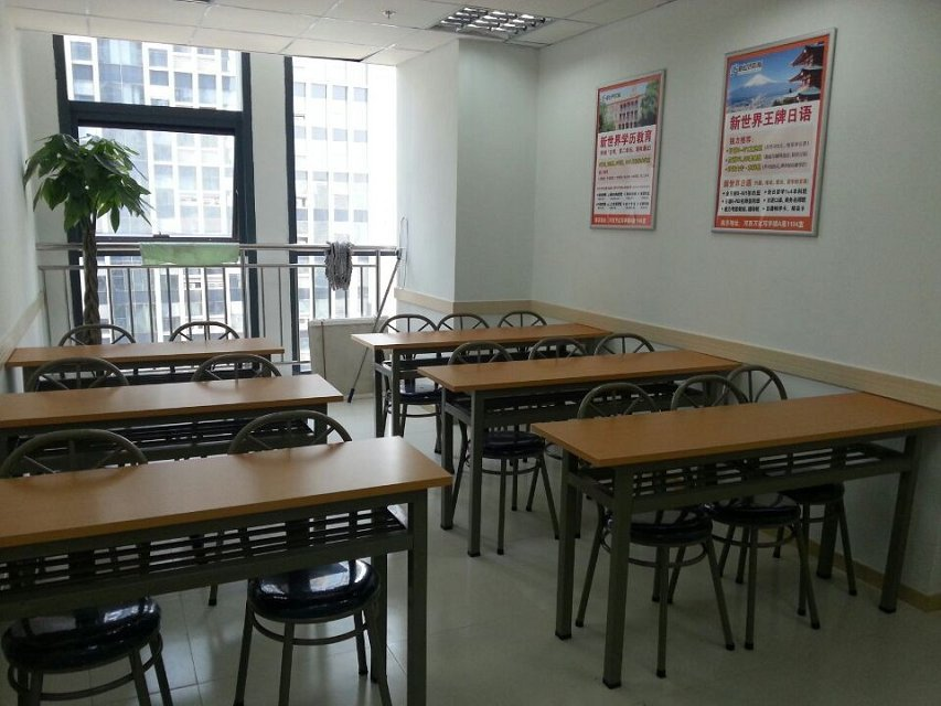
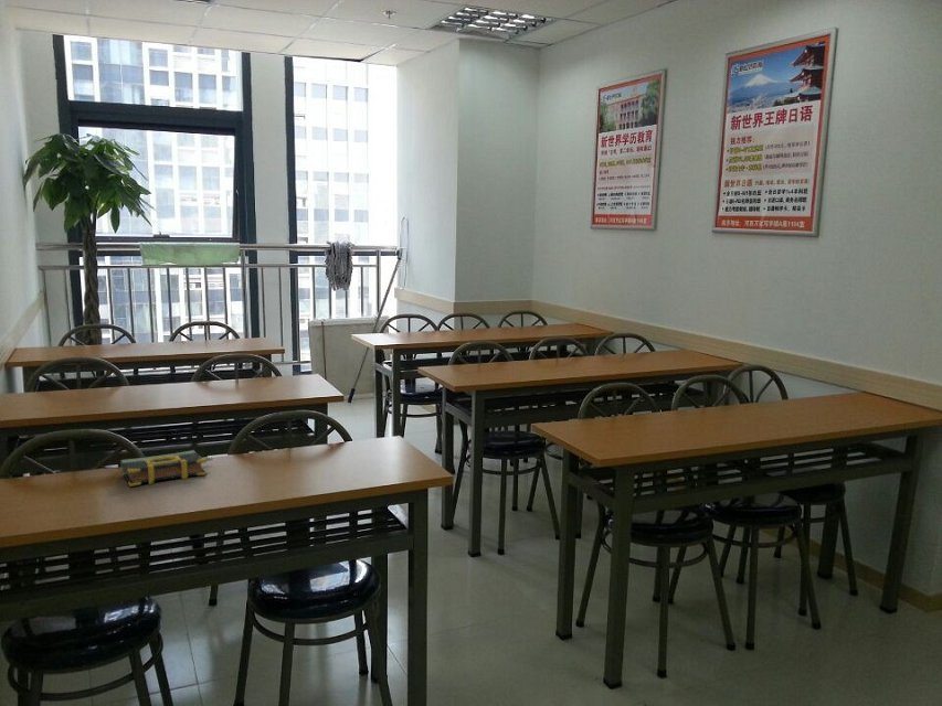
+ book (170, 464)
